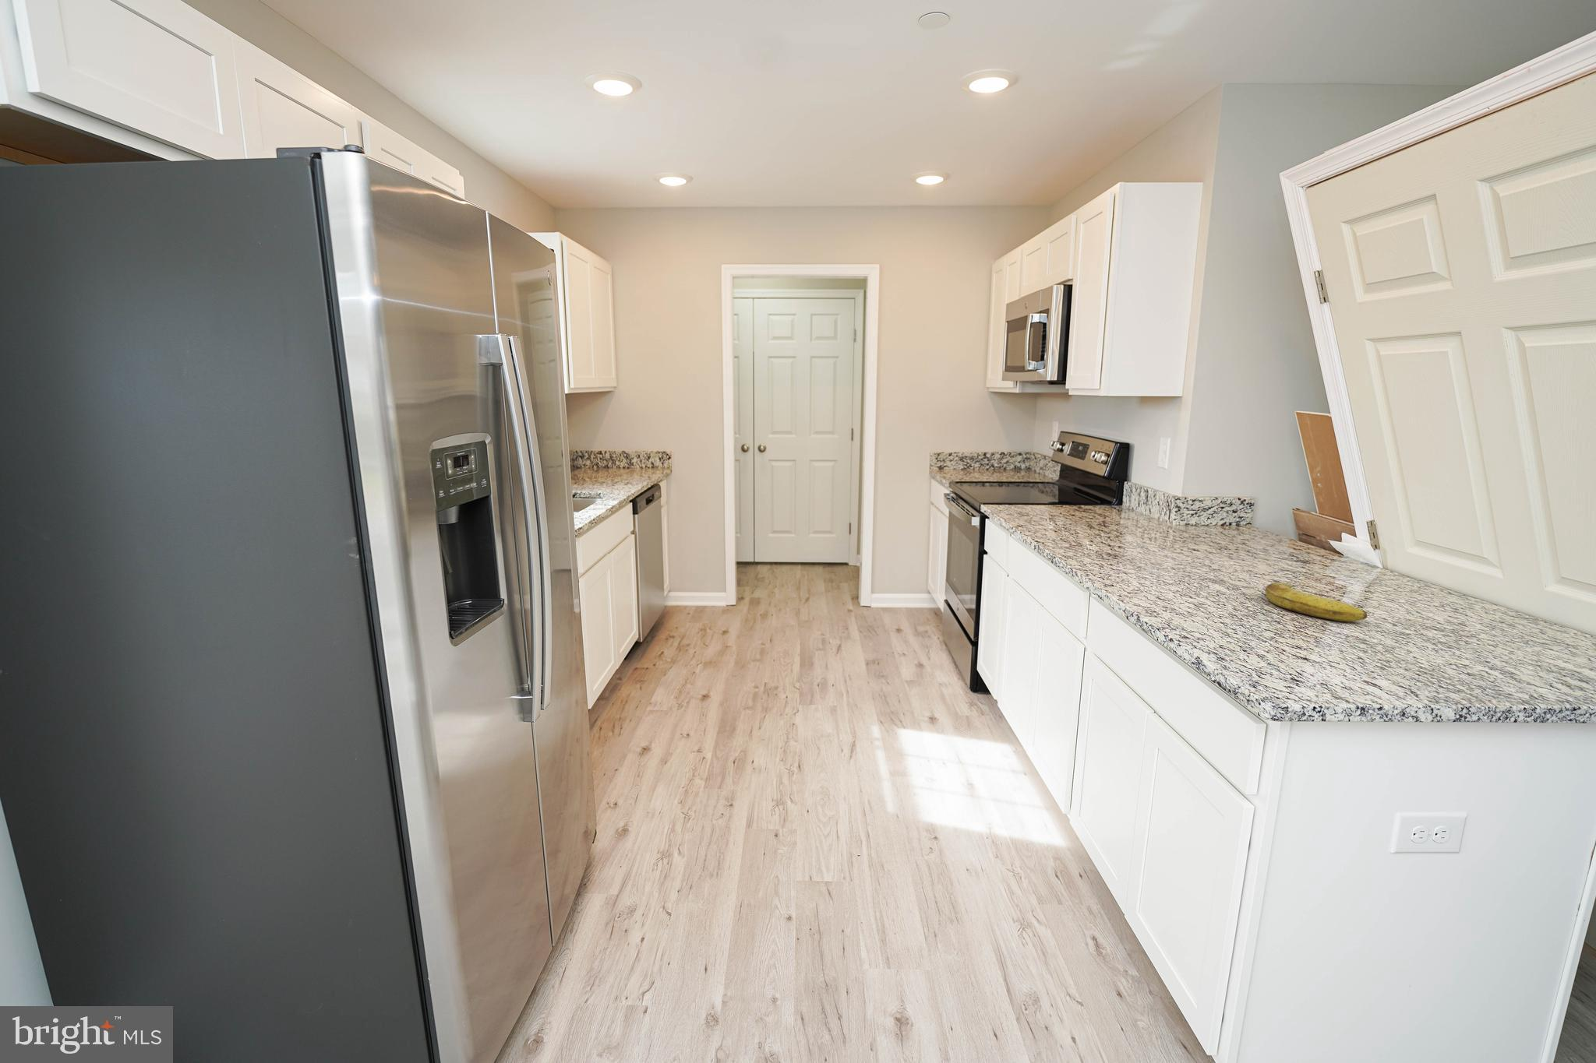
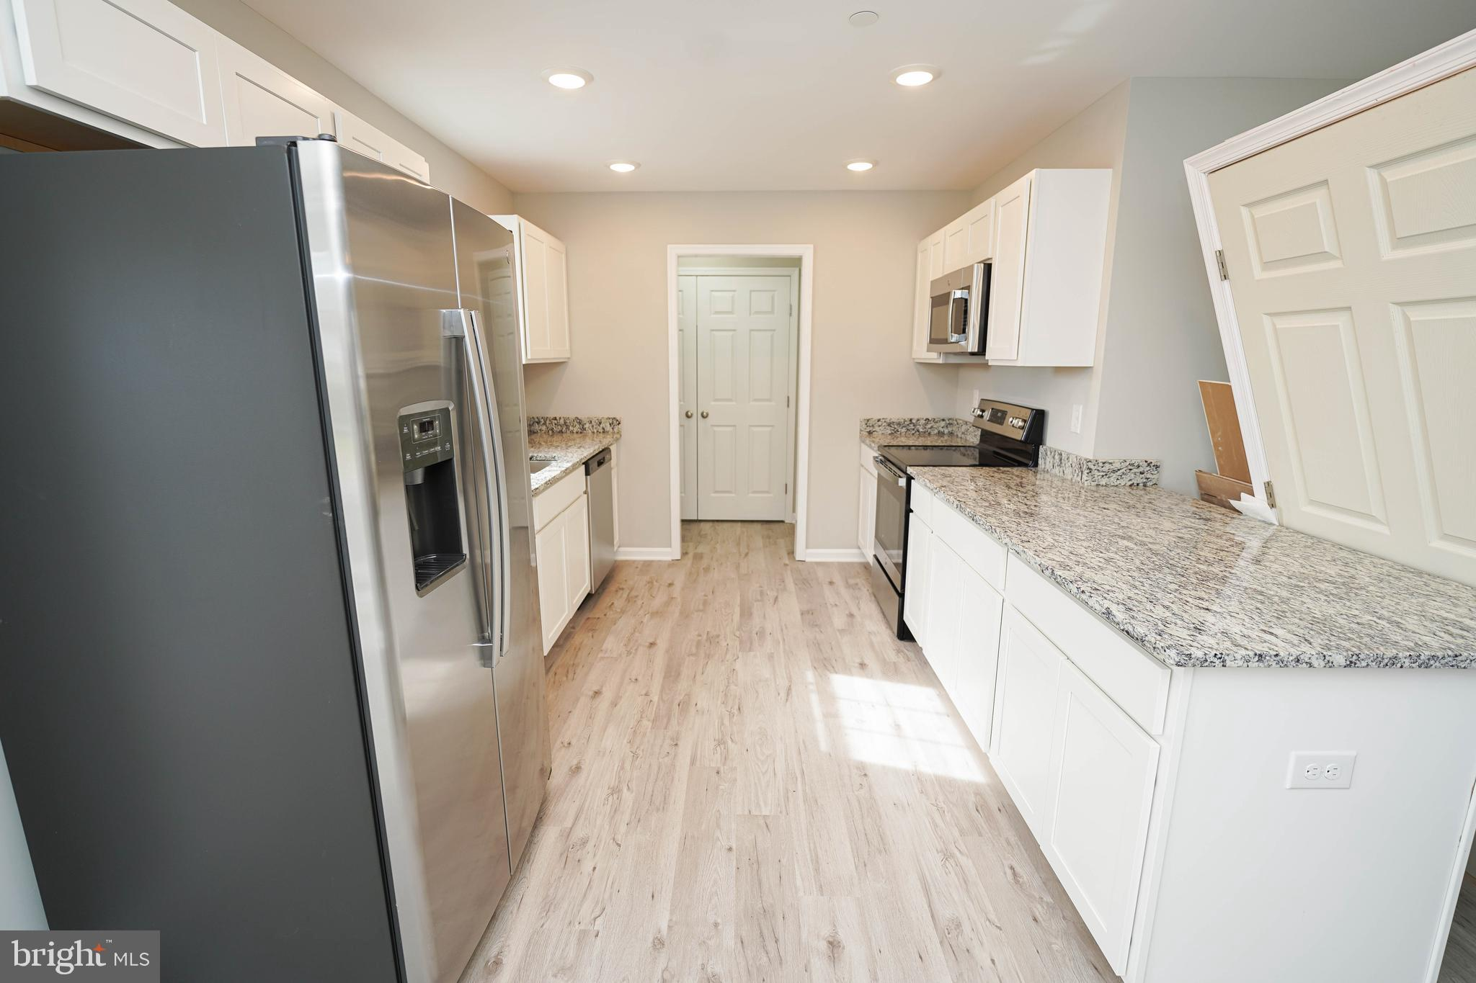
- banana (1309, 598)
